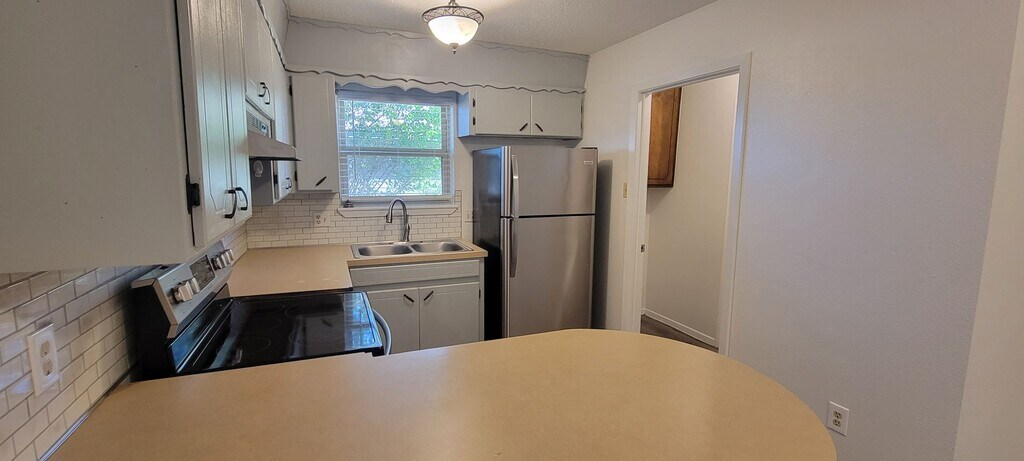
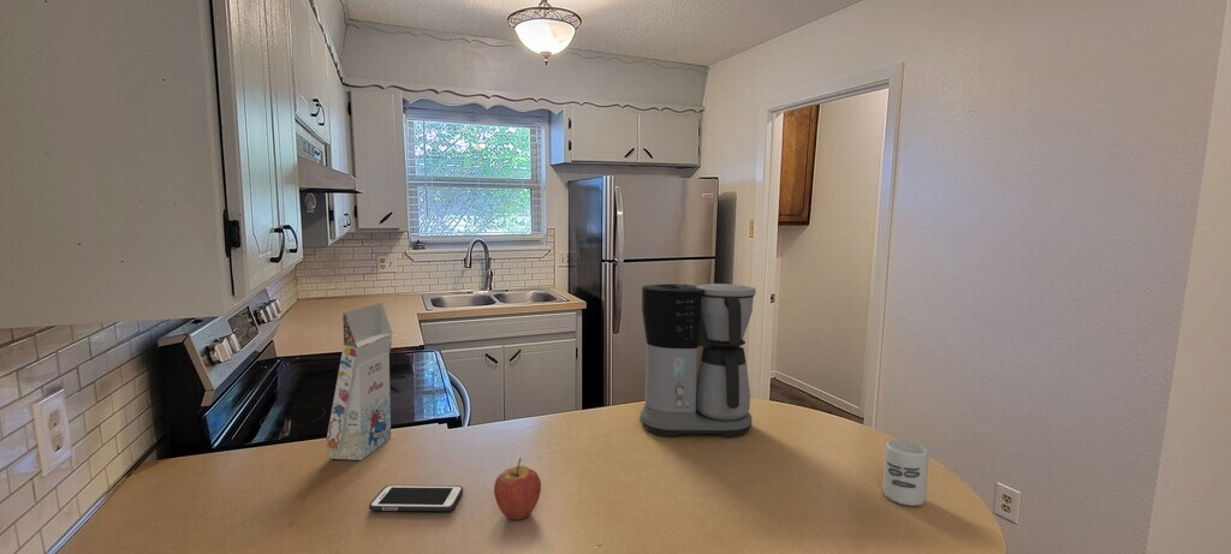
+ cup (905, 472)
+ coffee maker (696, 357)
+ fruit (517, 488)
+ cell phone (417, 498)
+ gift box (359, 377)
